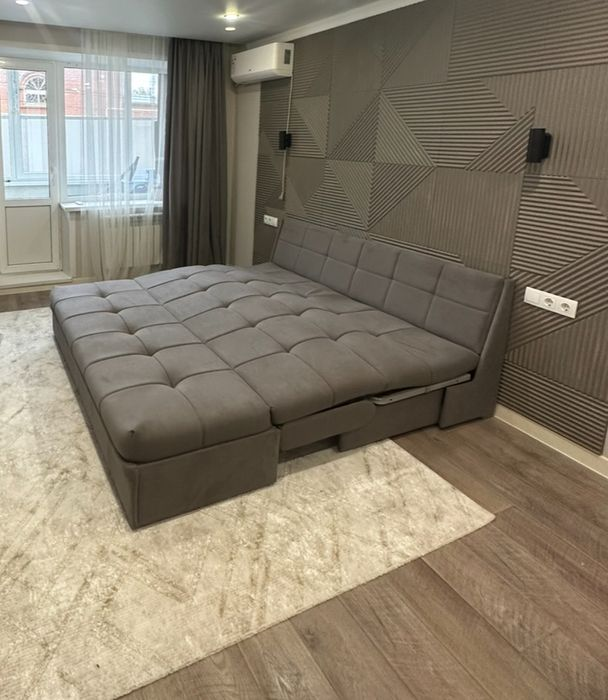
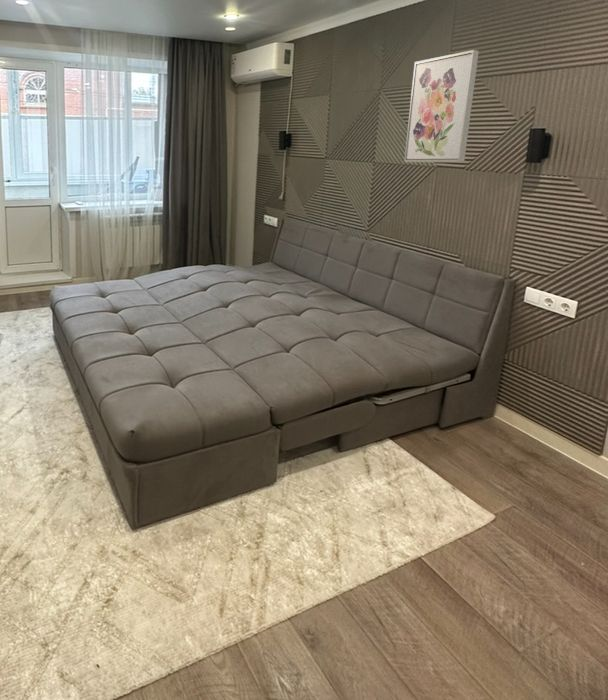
+ wall art (438, 110)
